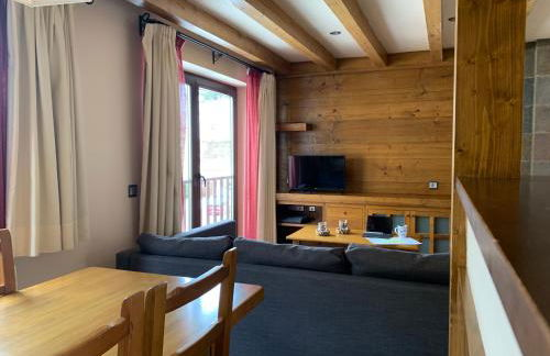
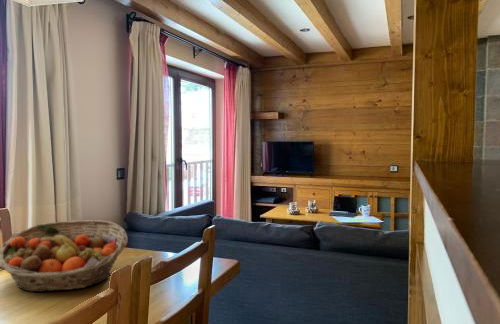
+ fruit basket (65, 253)
